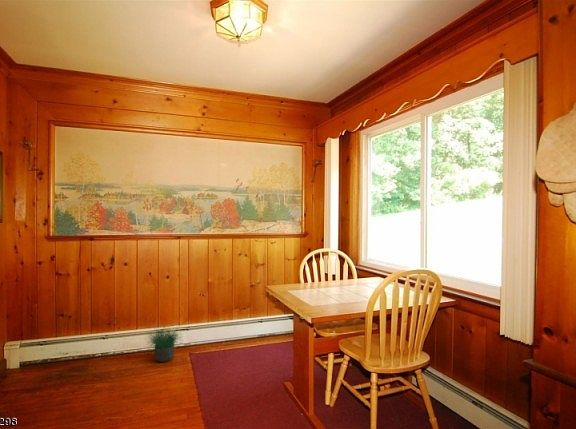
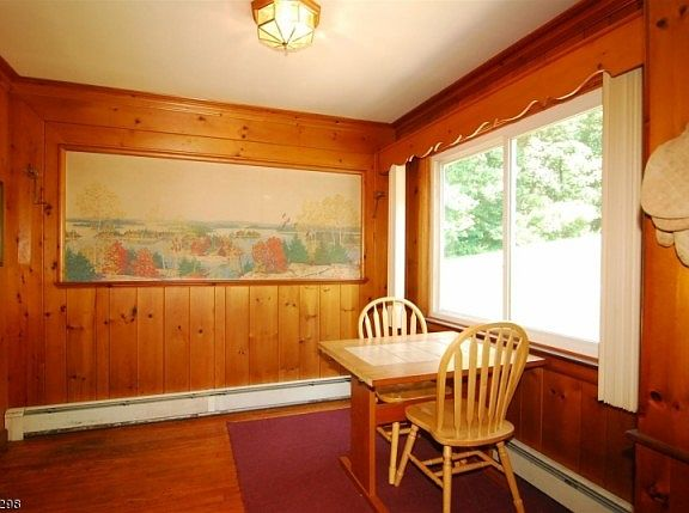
- potted plant (164, 338)
